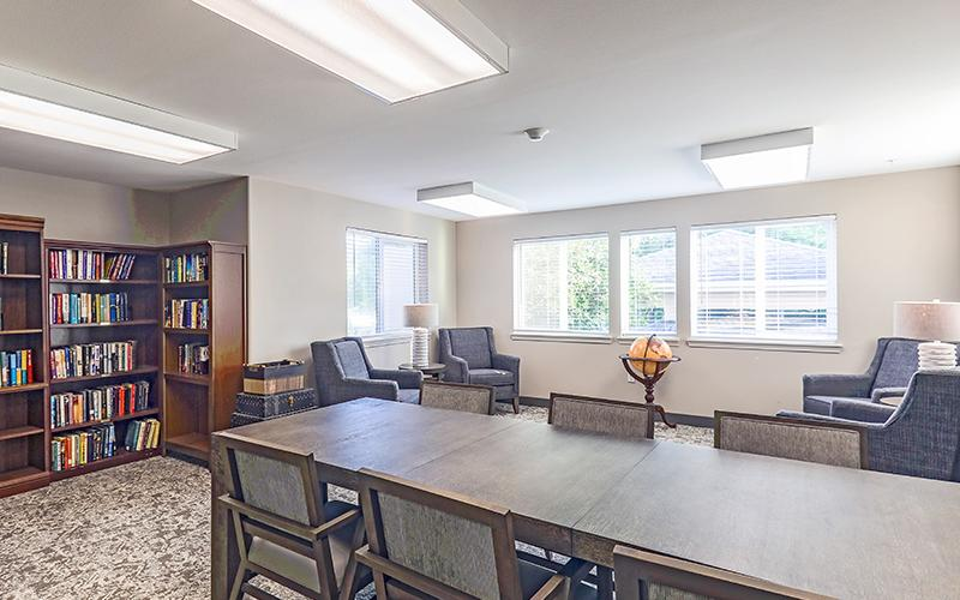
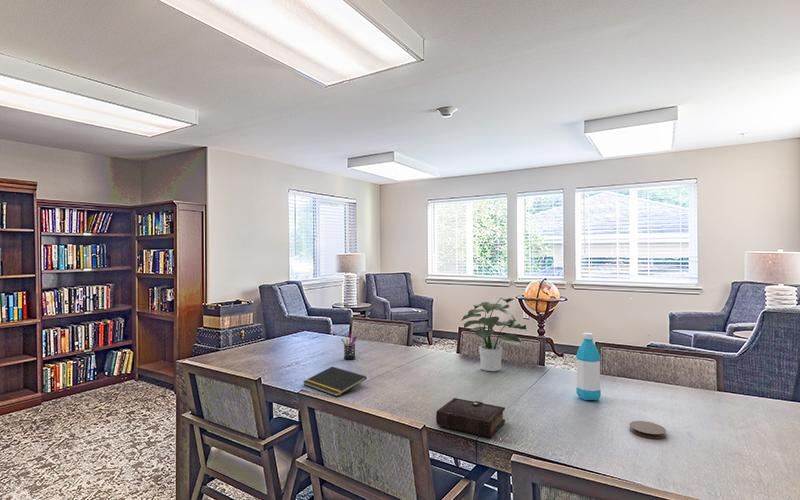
+ coaster (647, 429)
+ pen holder (348, 346)
+ book (480, 417)
+ potted plant (491, 332)
+ water bottle (588, 365)
+ notepad (334, 380)
